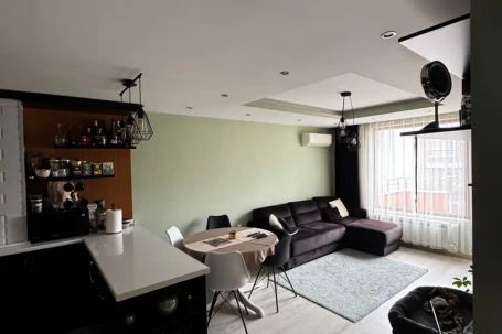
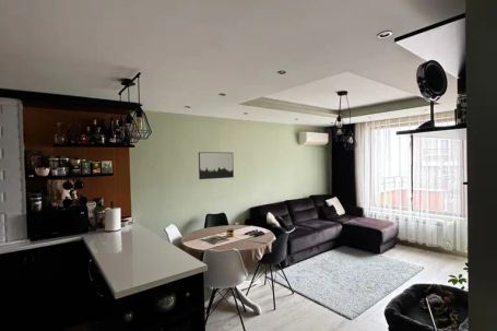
+ wall art (216, 165)
